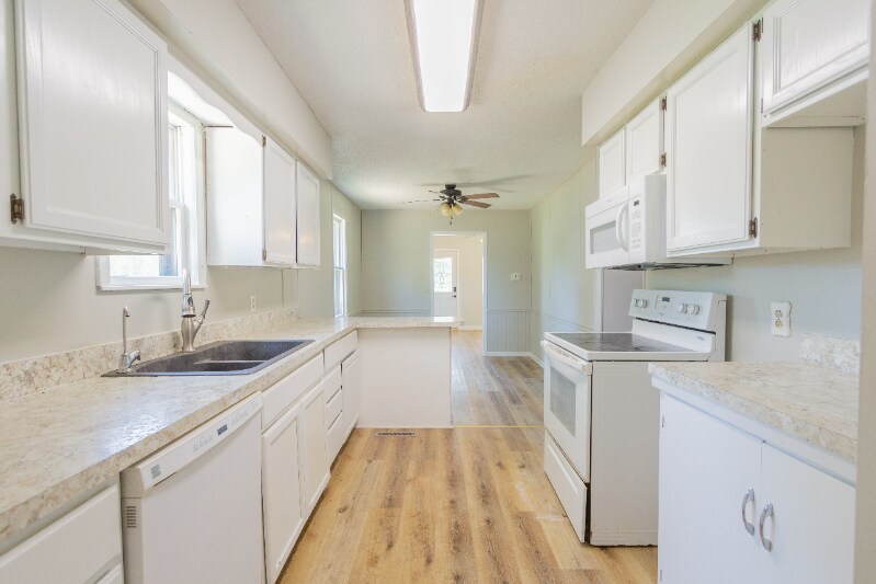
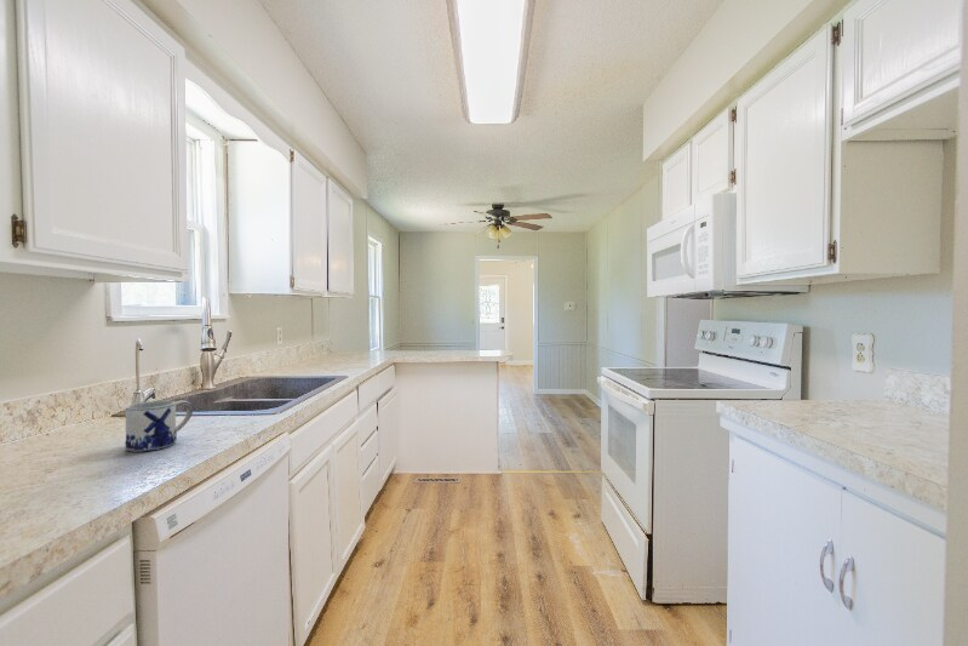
+ mug (157, 423)
